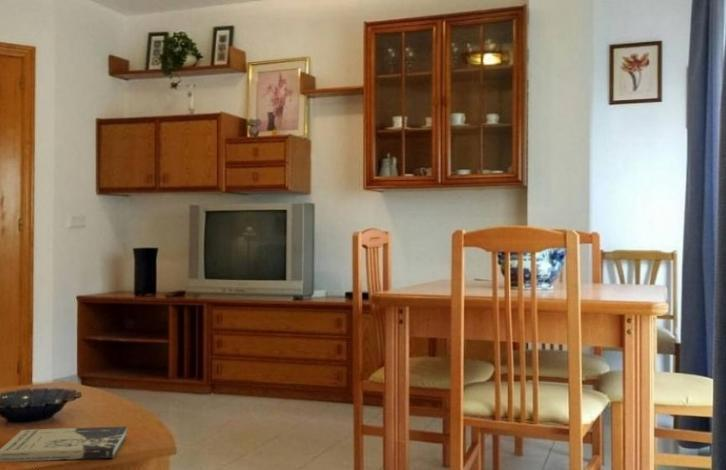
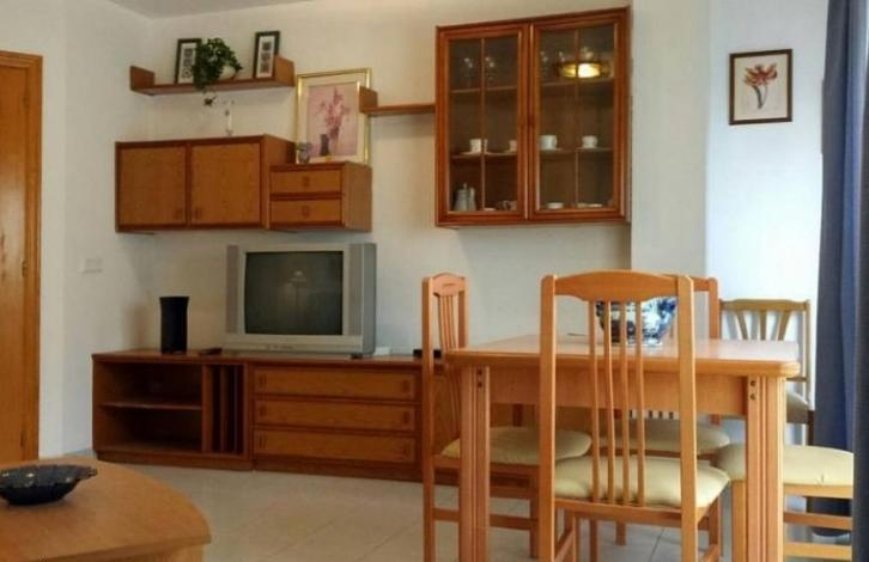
- book (65, 443)
